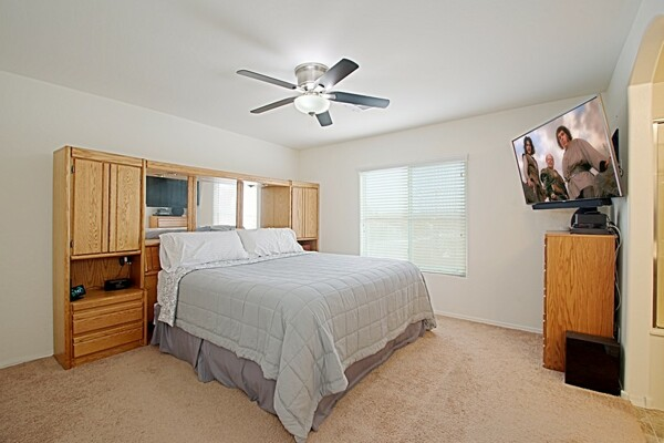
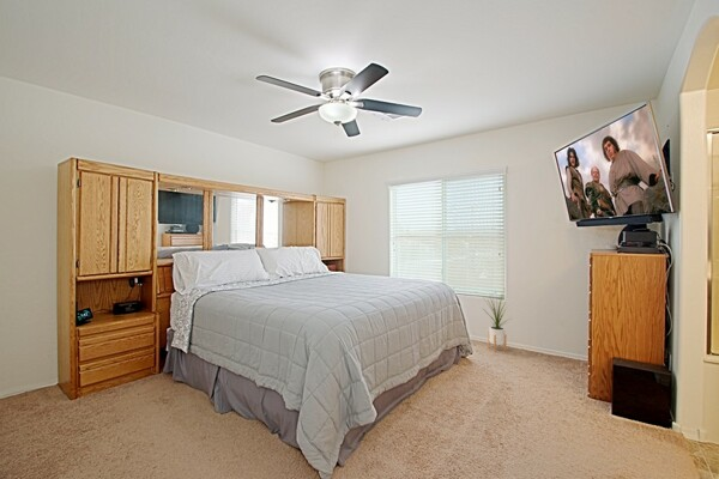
+ house plant (497, 321)
